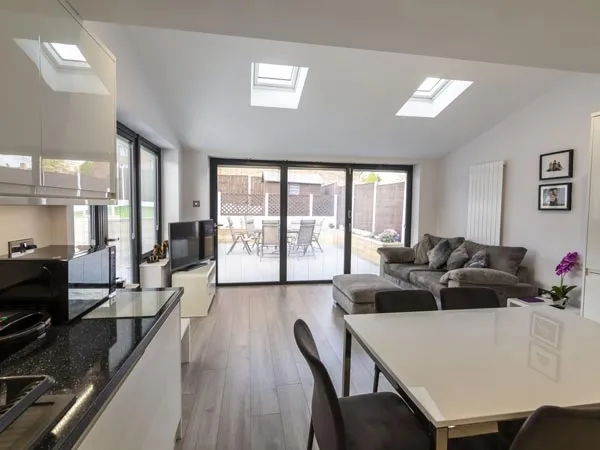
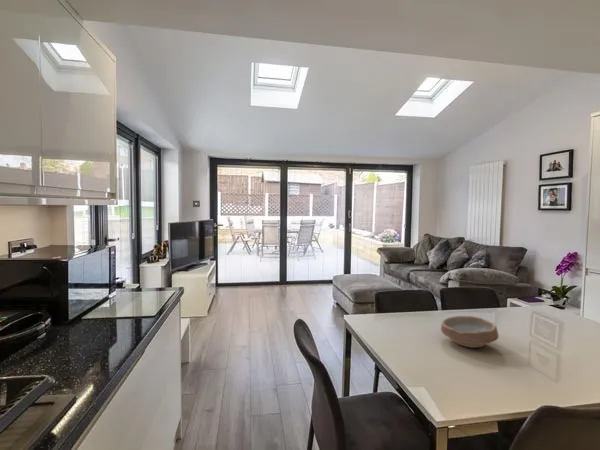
+ bowl (468, 332)
